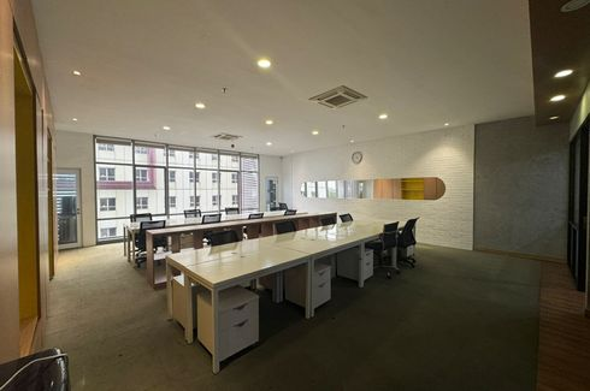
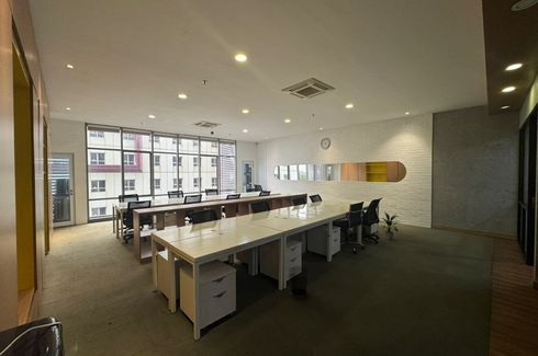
+ waste bin (299, 282)
+ indoor plant (390, 226)
